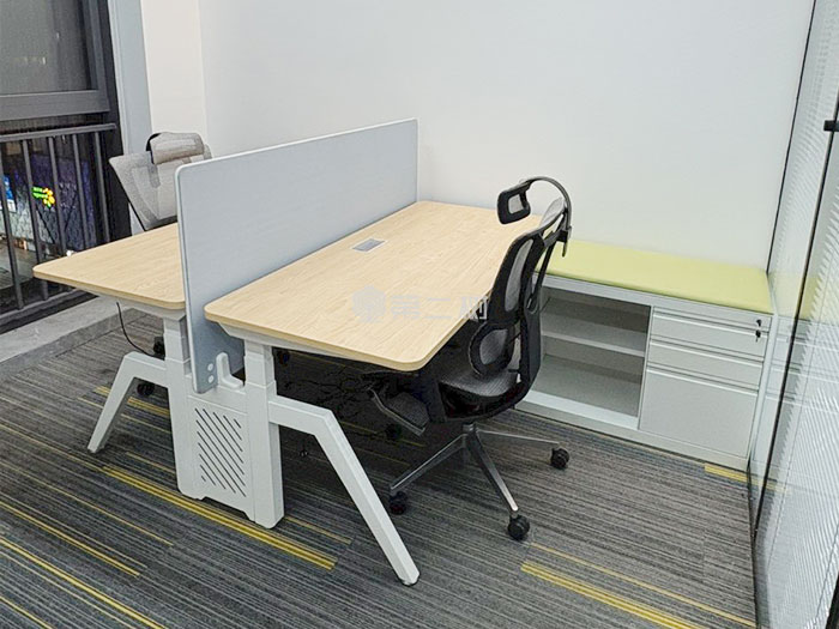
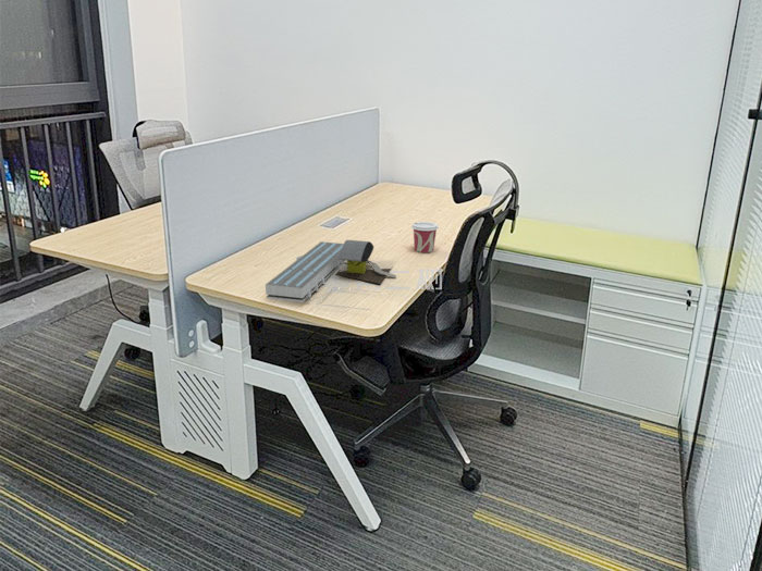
+ architectural model (334, 262)
+ cup (425, 237)
